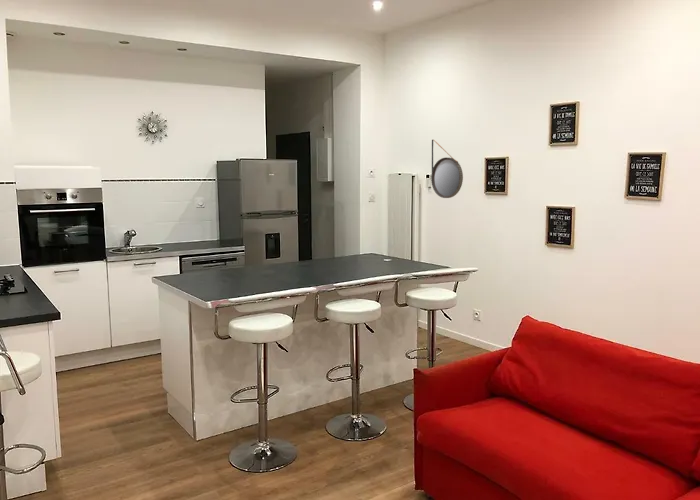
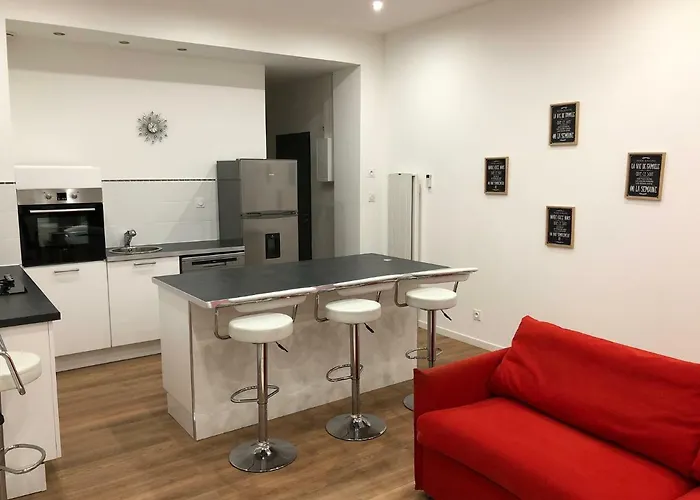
- home mirror (446, 168)
